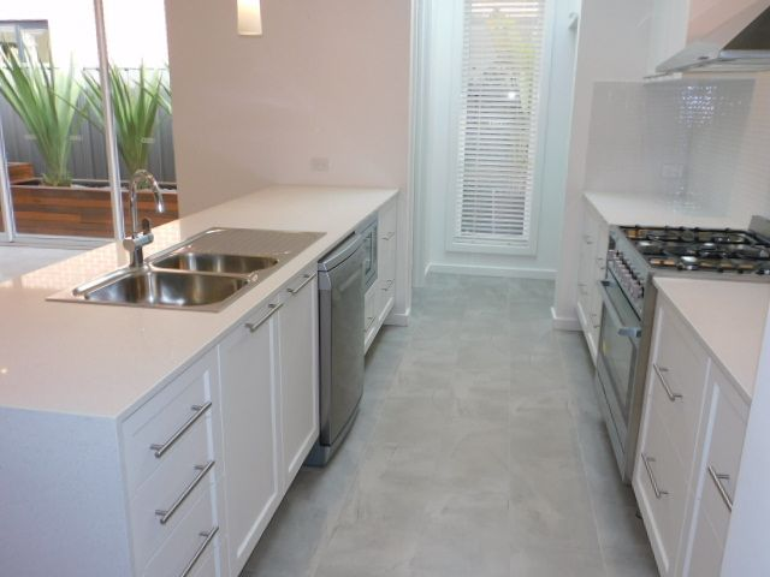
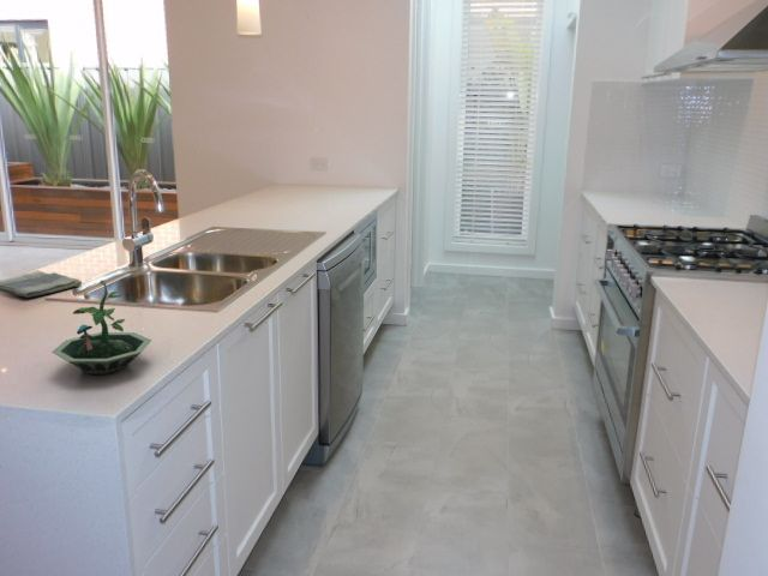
+ terrarium (101, 300)
+ dish towel (36, 282)
